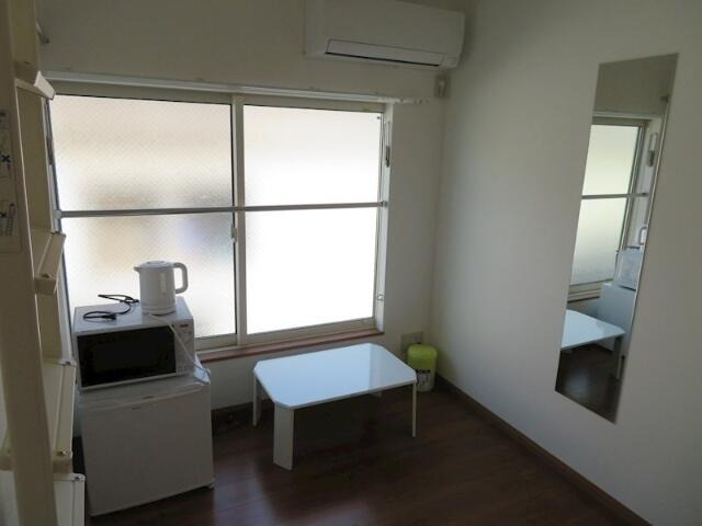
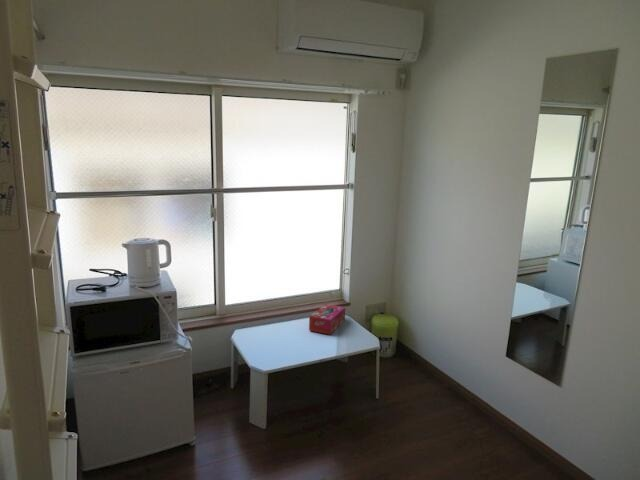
+ tissue box (327, 318)
